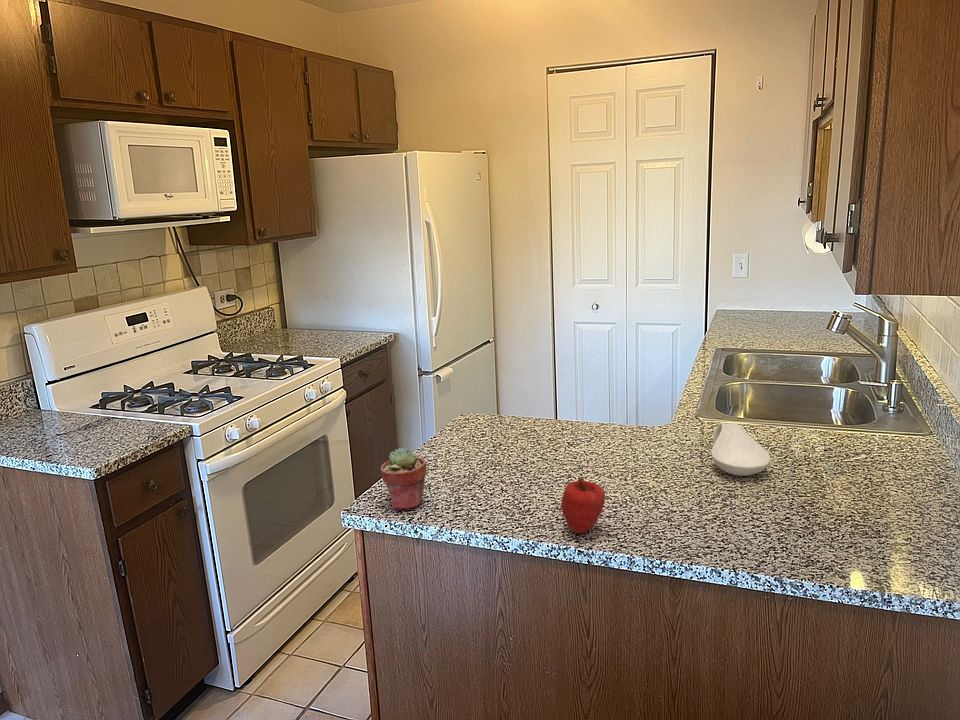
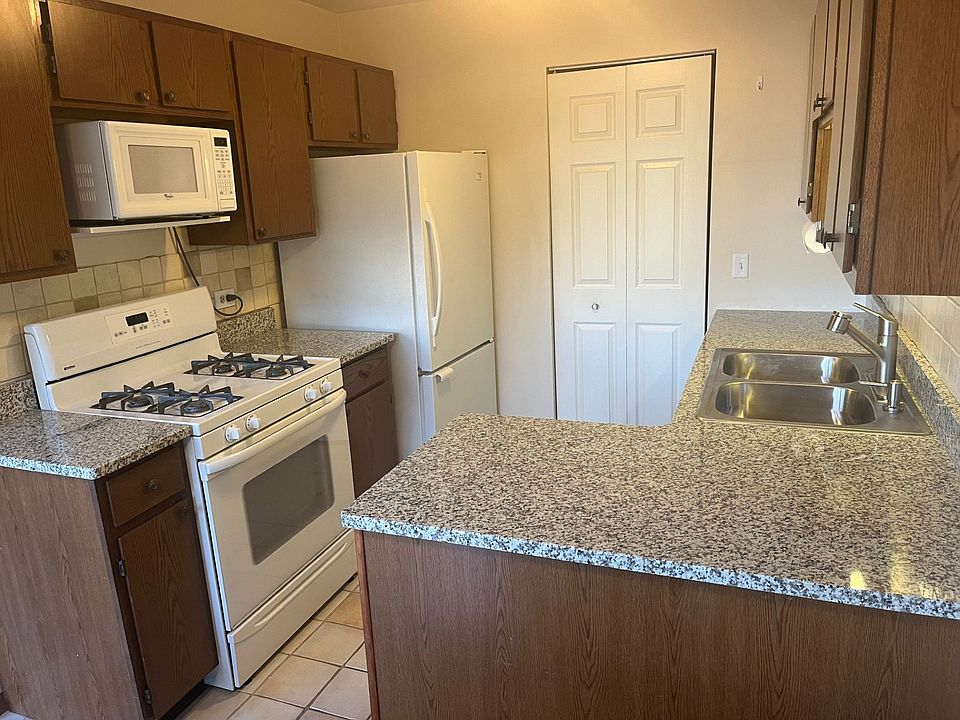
- spoon rest (733, 446)
- potted succulent (404, 476)
- apple (583, 505)
